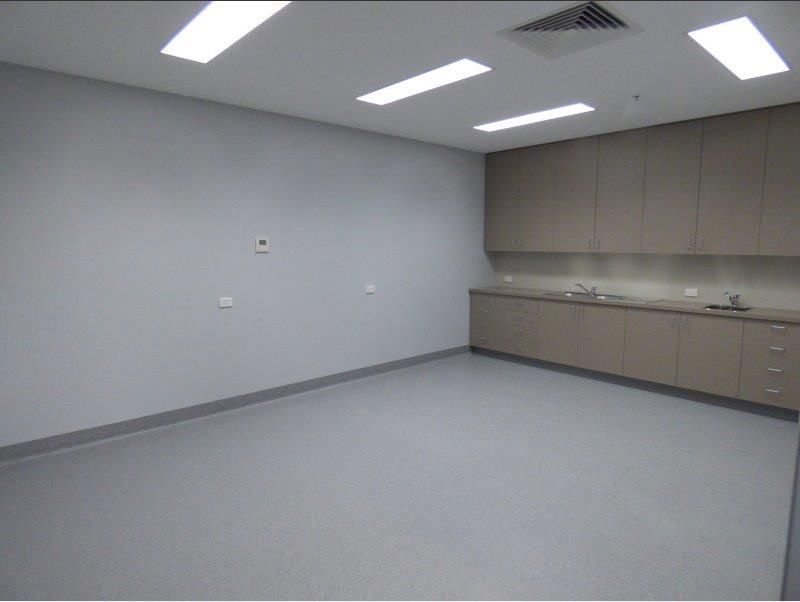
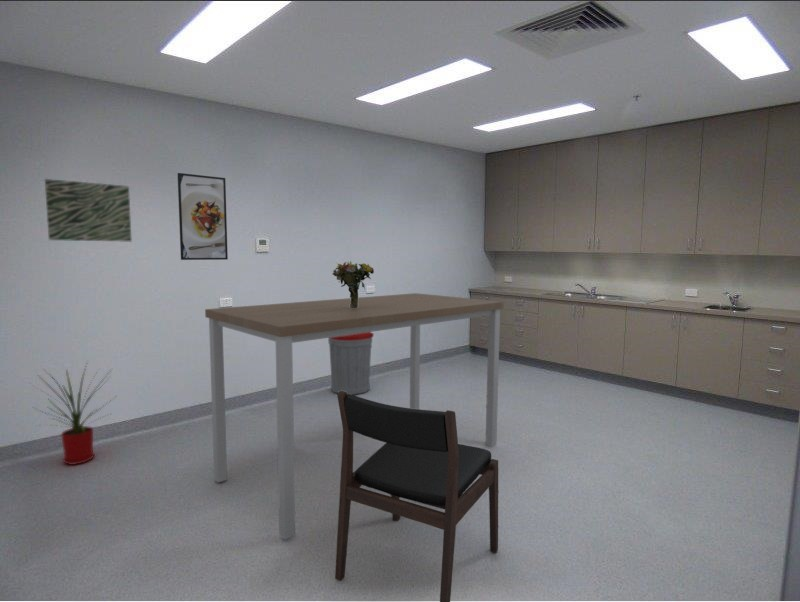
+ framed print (203, 218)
+ dining table (410, 384)
+ dining chair (420, 475)
+ trash can (350, 358)
+ wall art (90, 211)
+ house plant (75, 412)
+ bouquet (352, 284)
